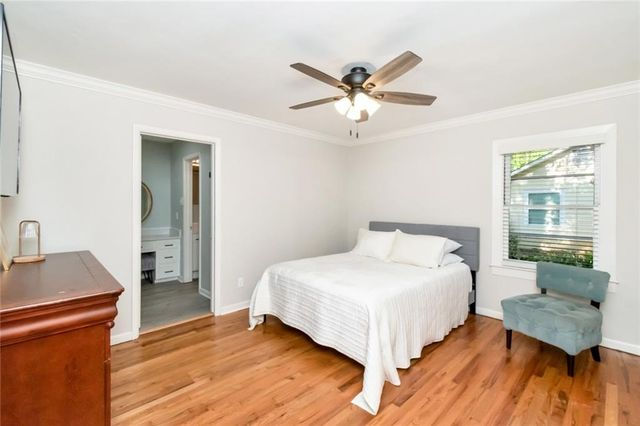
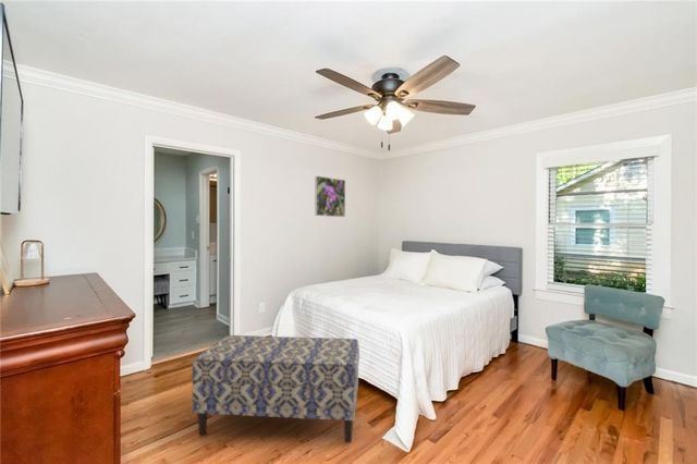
+ bench (282, 383)
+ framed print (330, 197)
